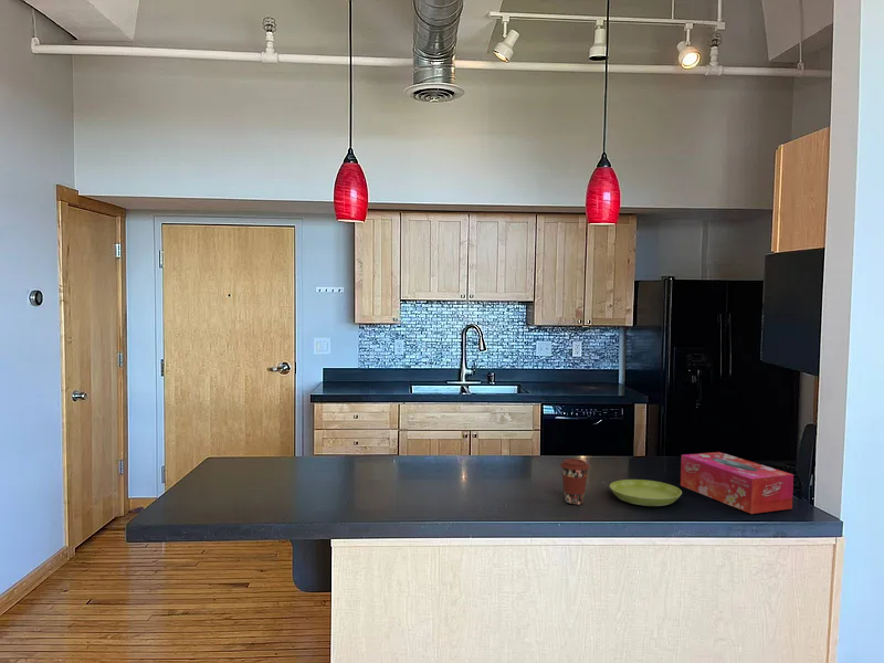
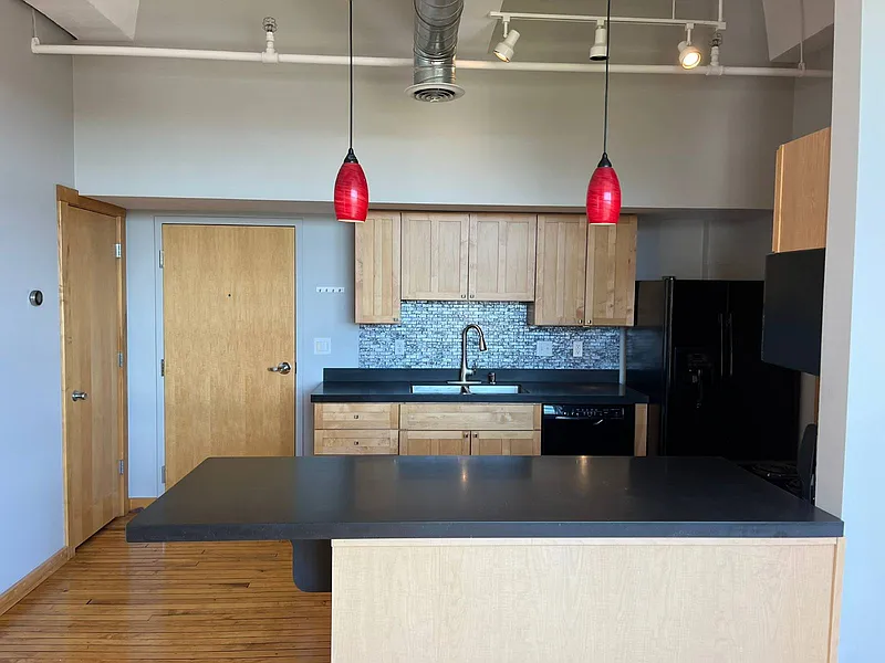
- saucer (644, 493)
- tissue box (734, 480)
- coffee cup (573, 481)
